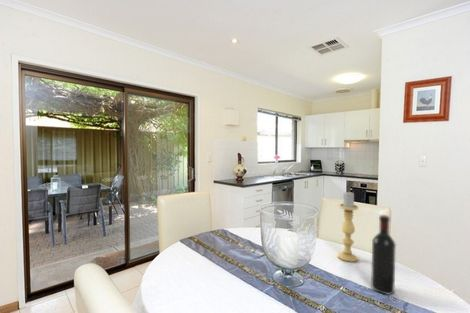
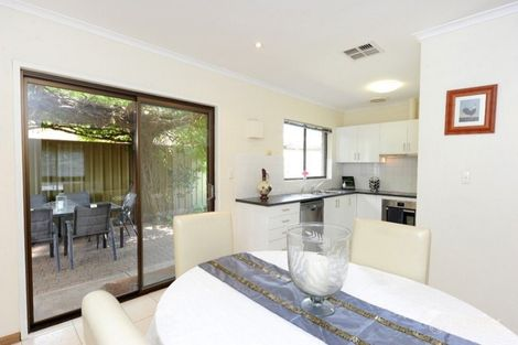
- wine bottle (383, 252)
- candle holder (348, 224)
